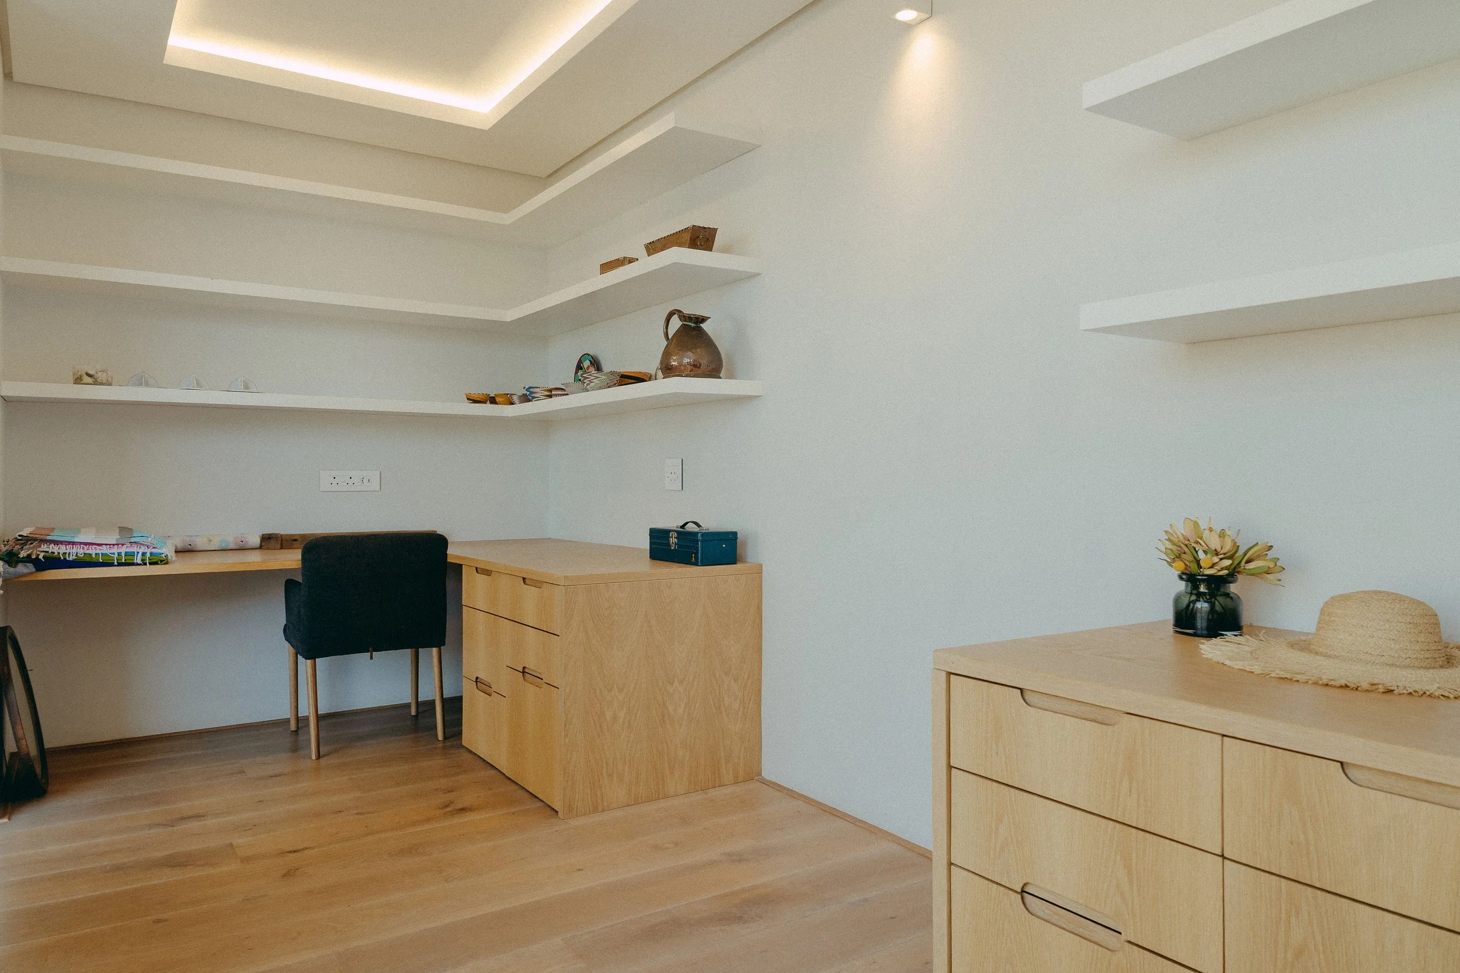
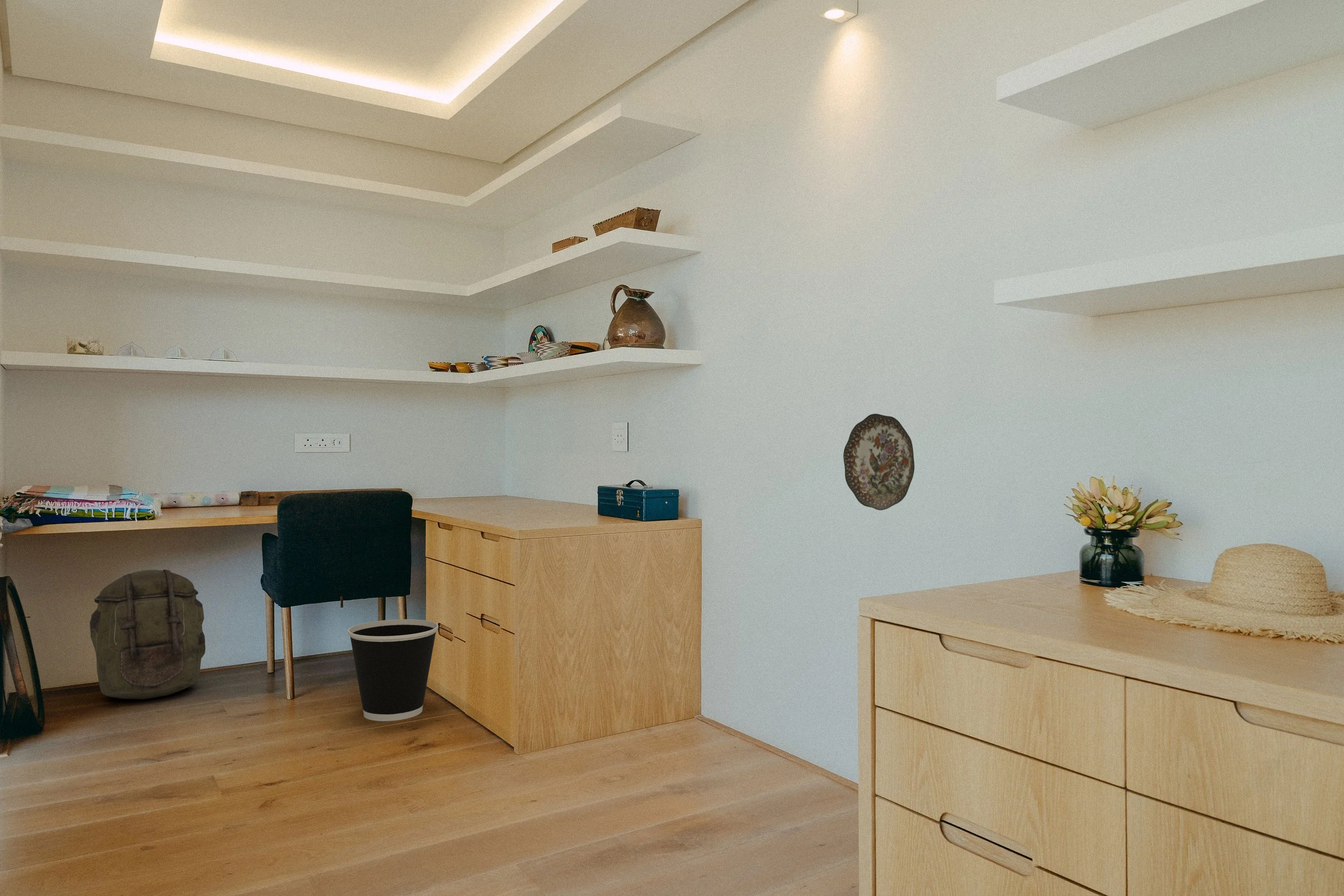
+ decorative plate (880, 462)
+ wastebasket (394, 670)
+ backpack (149, 632)
